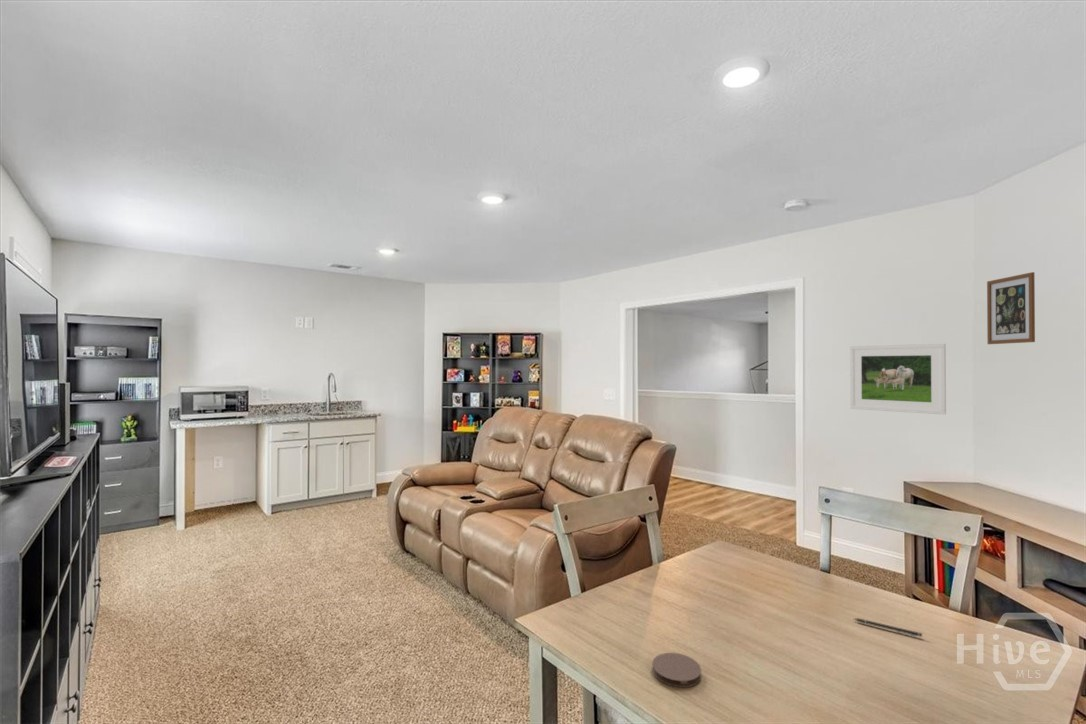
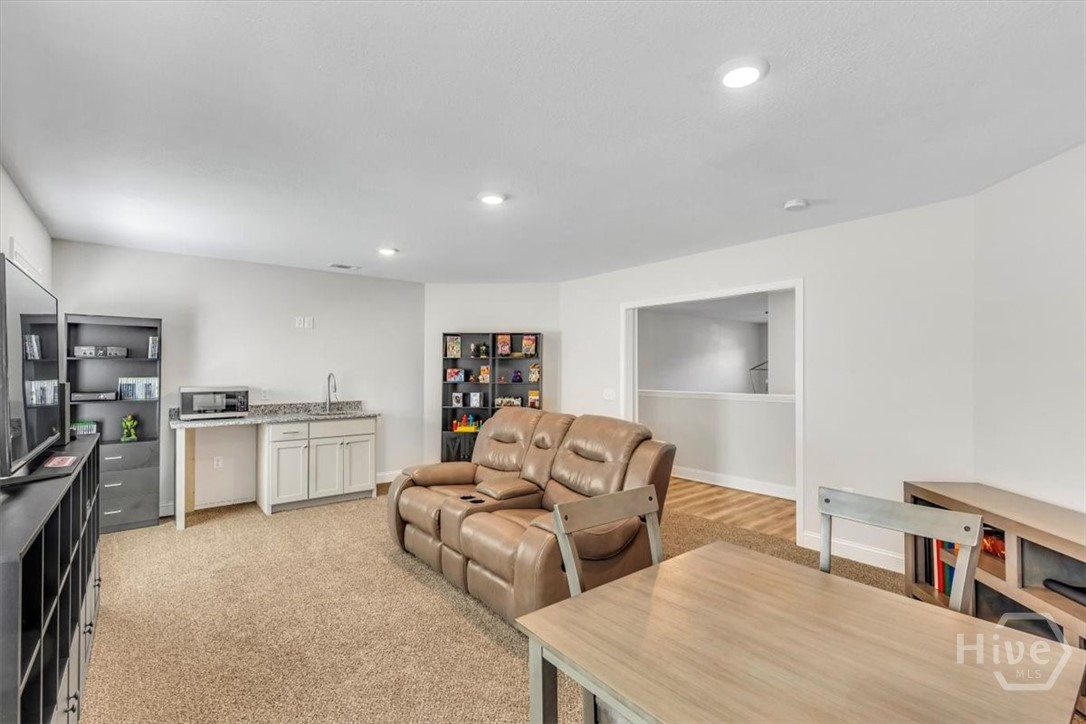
- coaster (676, 669)
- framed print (895, 378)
- wall art (1009, 310)
- pen (886, 626)
